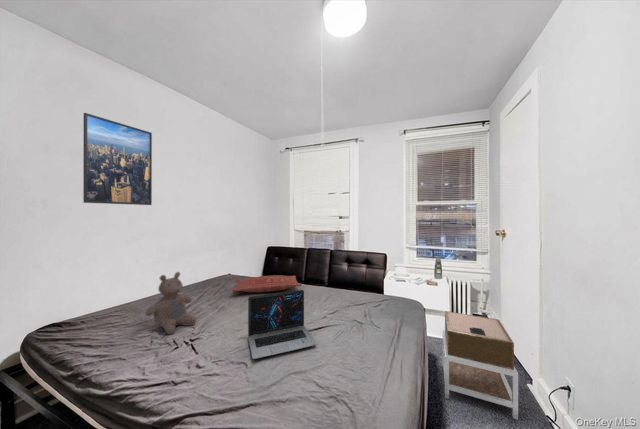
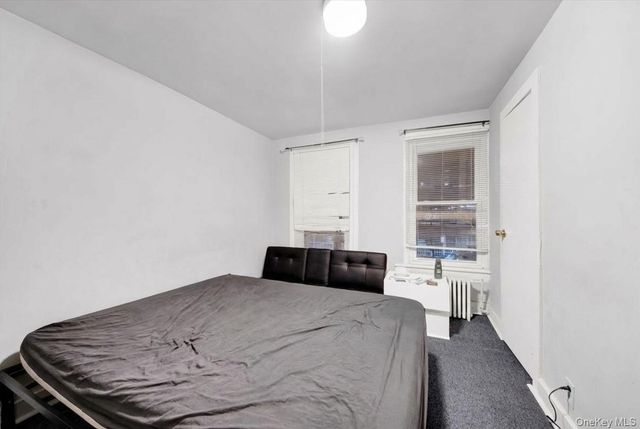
- pillow (267, 283)
- nightstand (474, 354)
- bear (174, 300)
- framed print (121, 163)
- laptop (281, 321)
